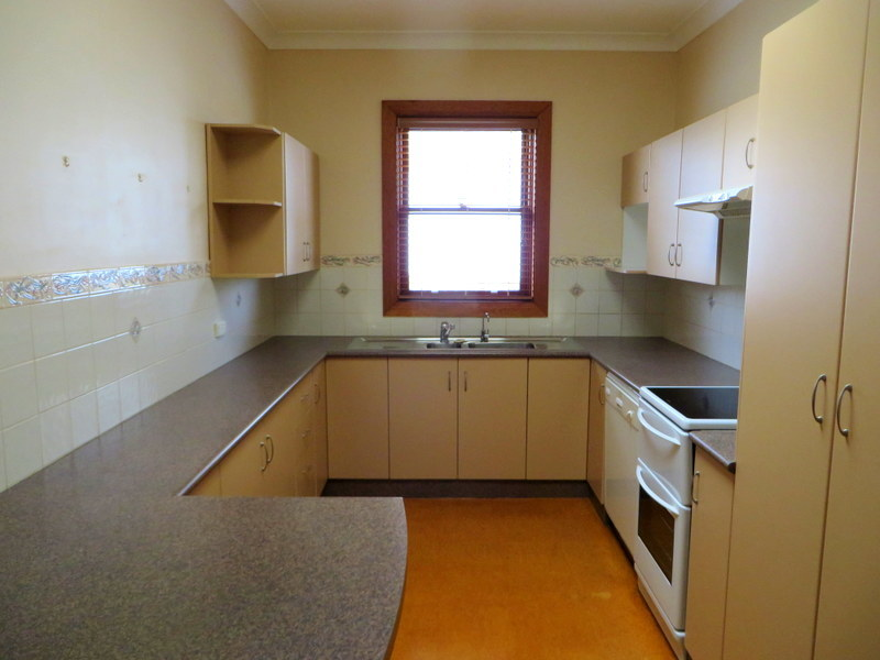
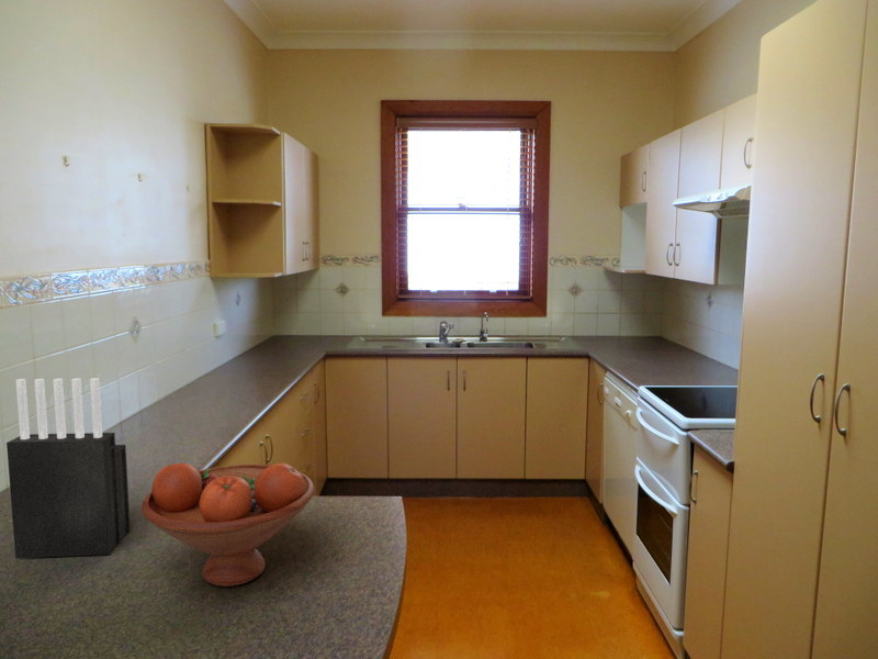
+ knife block (72, 459)
+ fruit bowl (232, 516)
